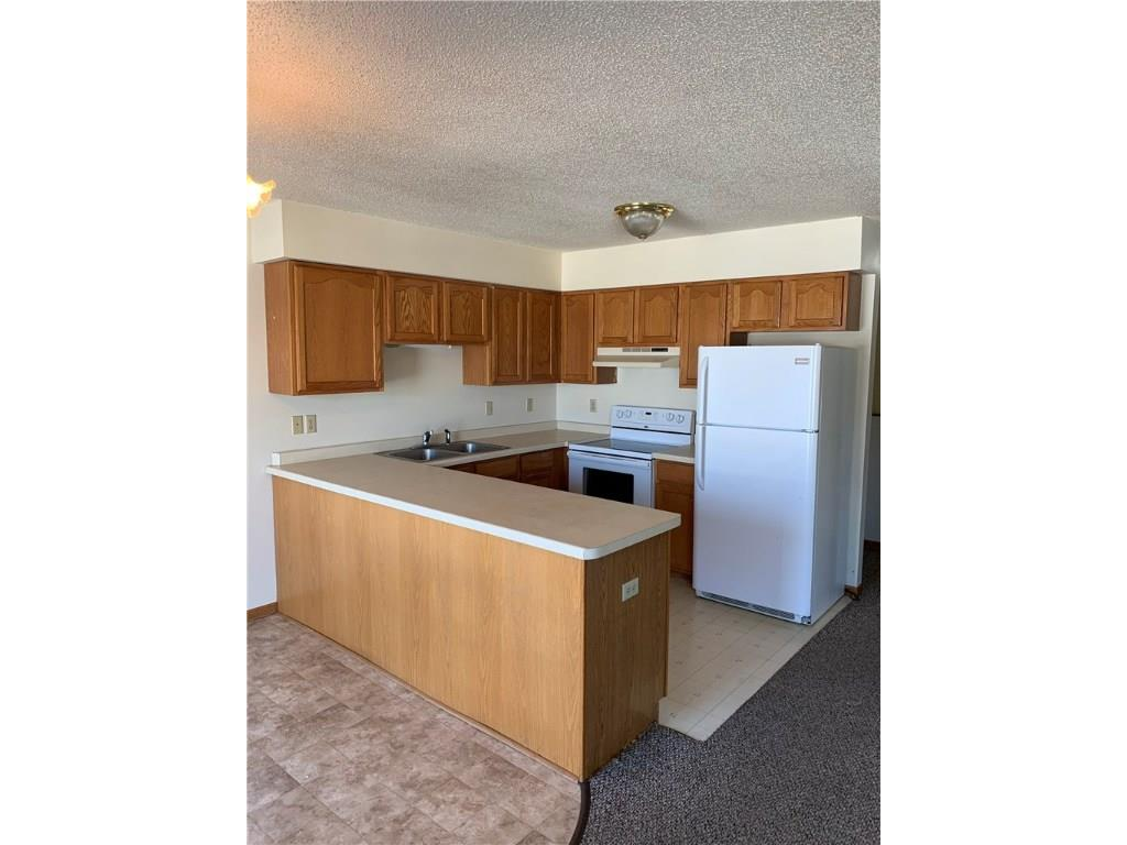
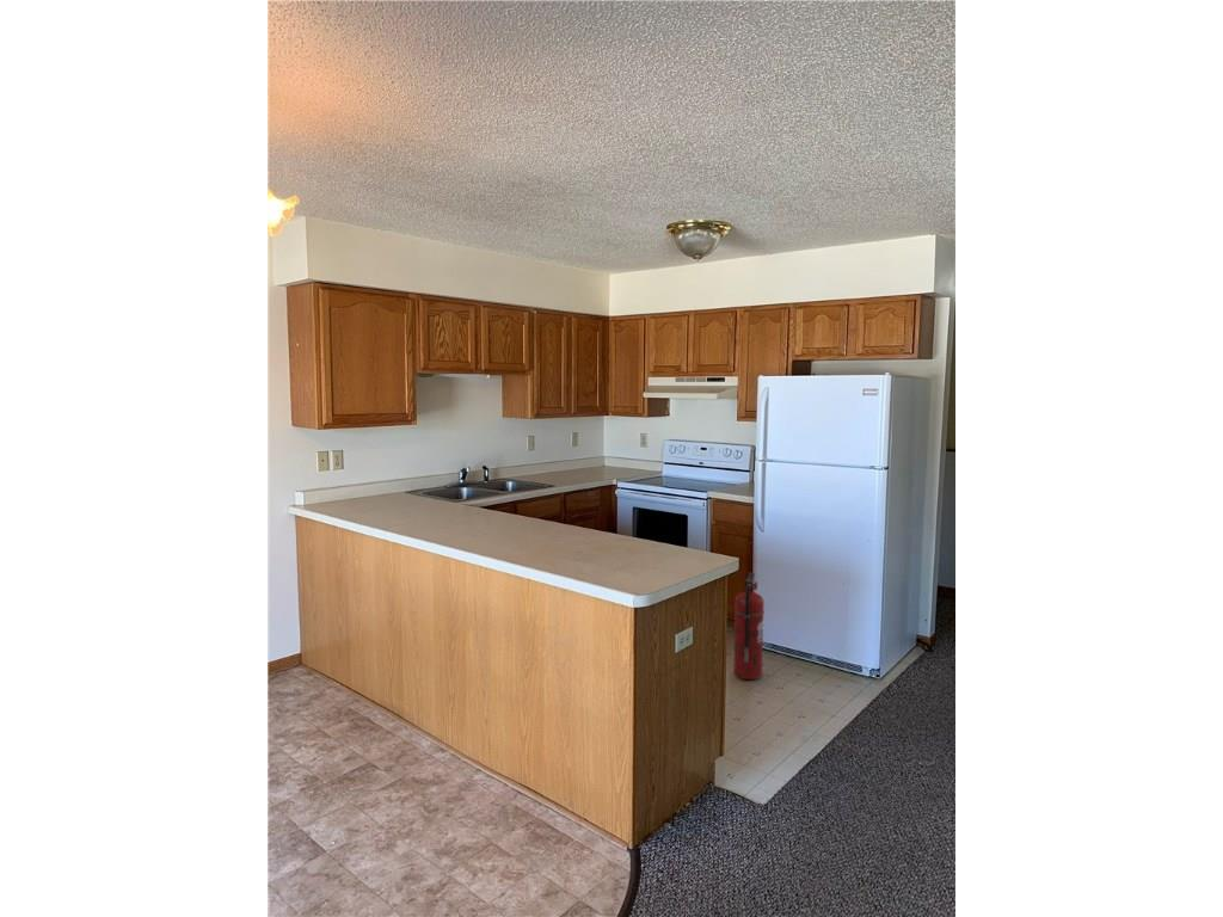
+ fire extinguisher (748, 626)
